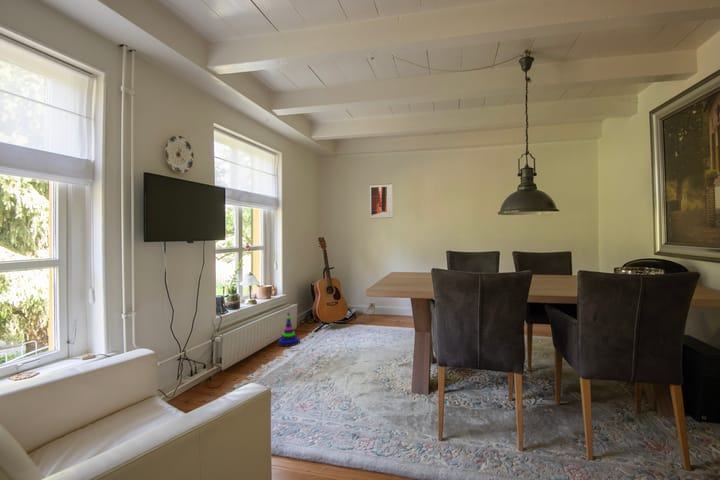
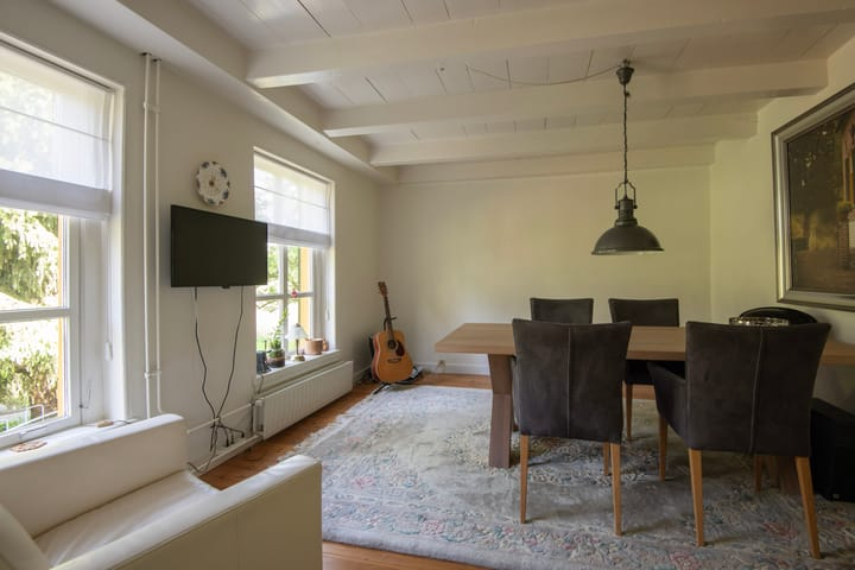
- stacking toy (288, 326)
- wall art (381, 201)
